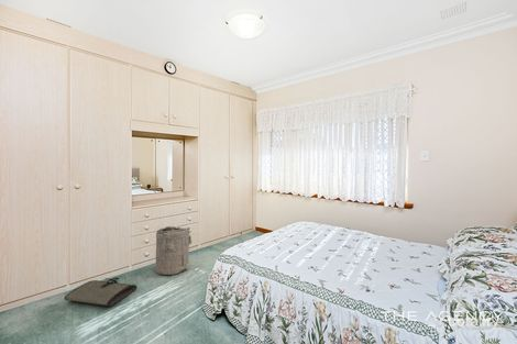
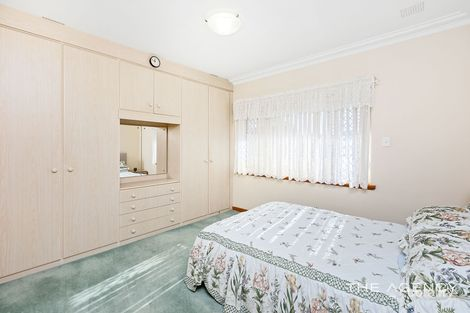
- laundry hamper (174, 247)
- tool roll (102, 288)
